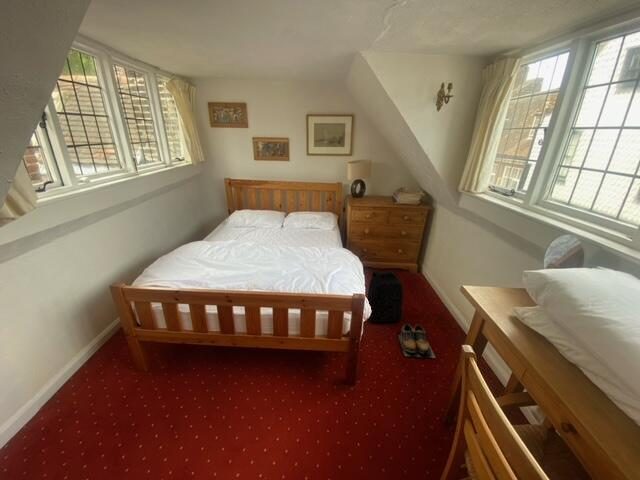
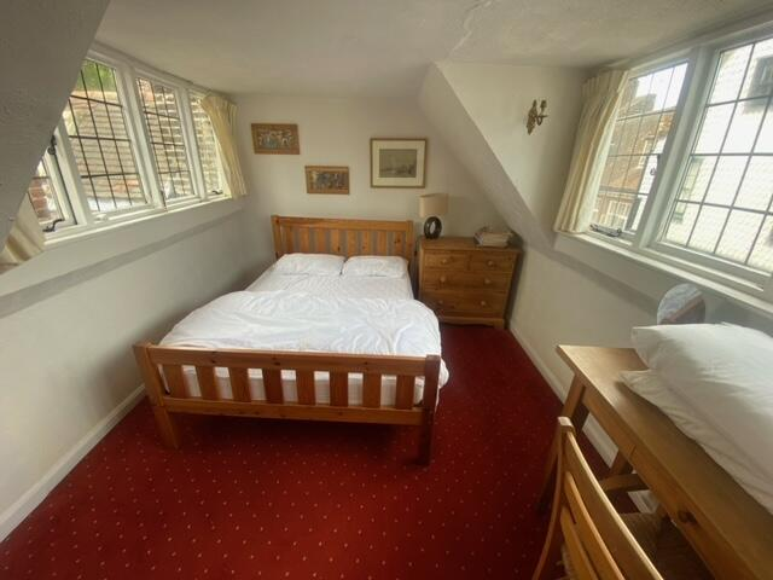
- shoes (415, 337)
- backpack (384, 293)
